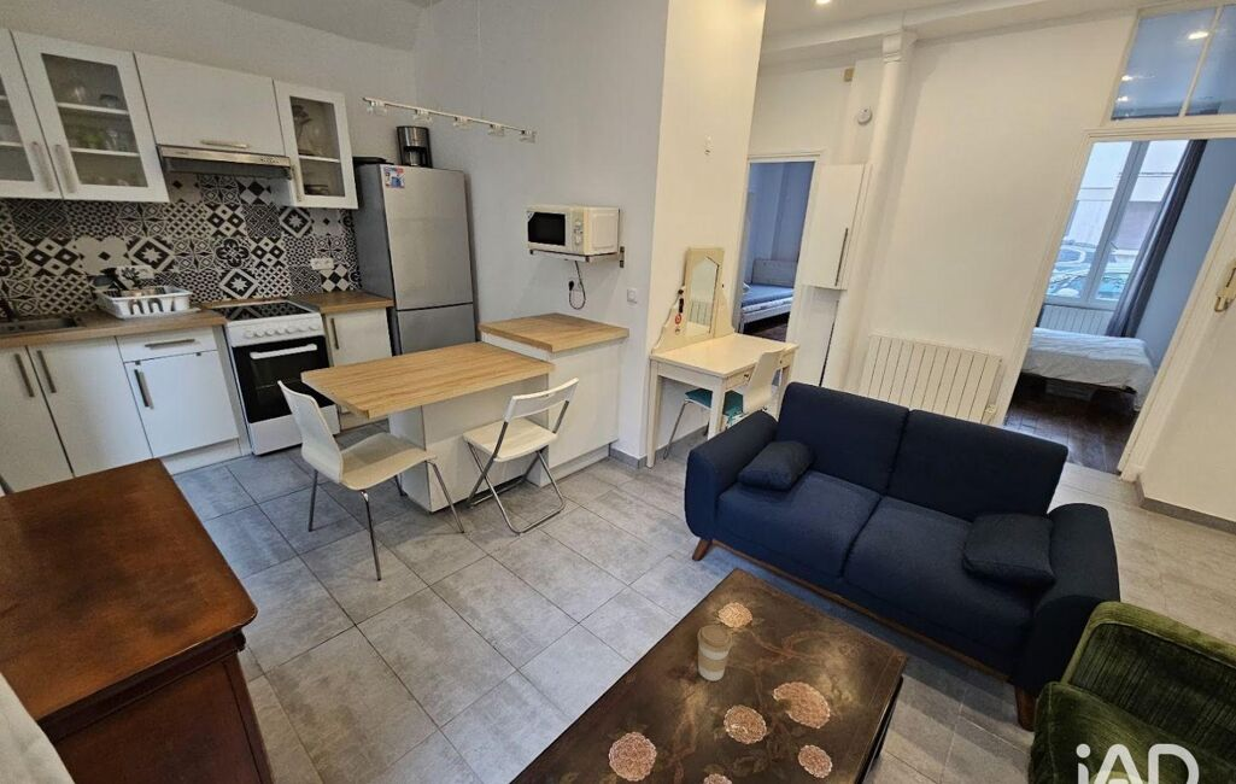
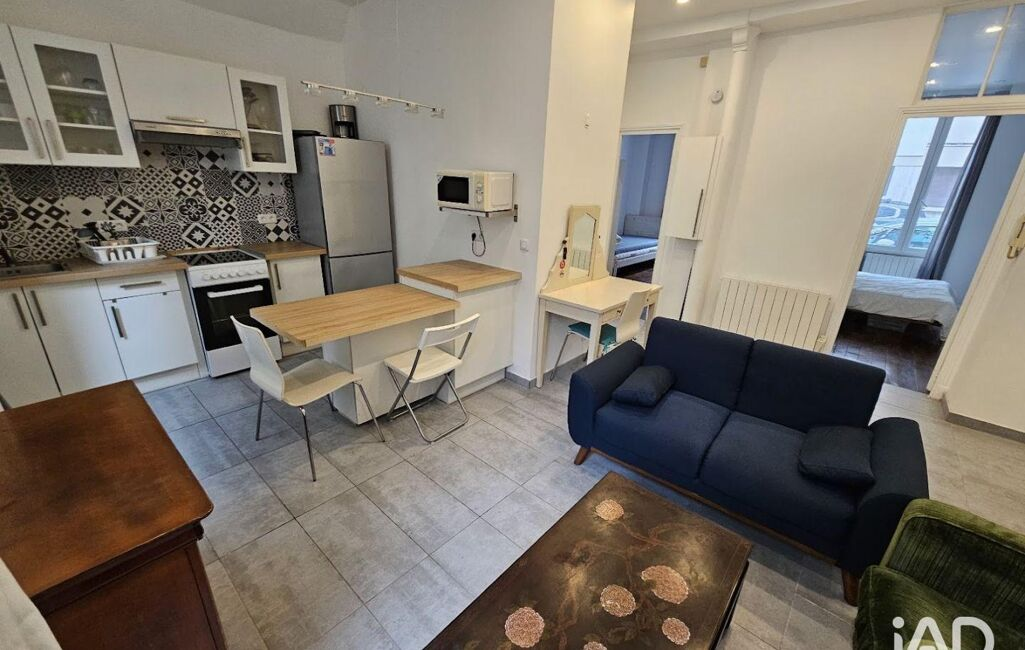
- coffee cup (713, 651)
